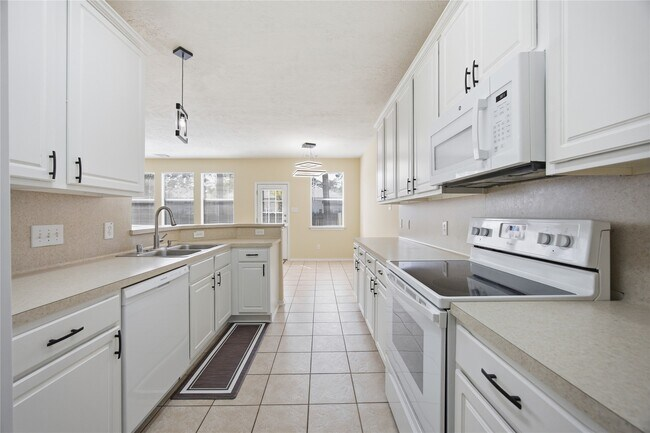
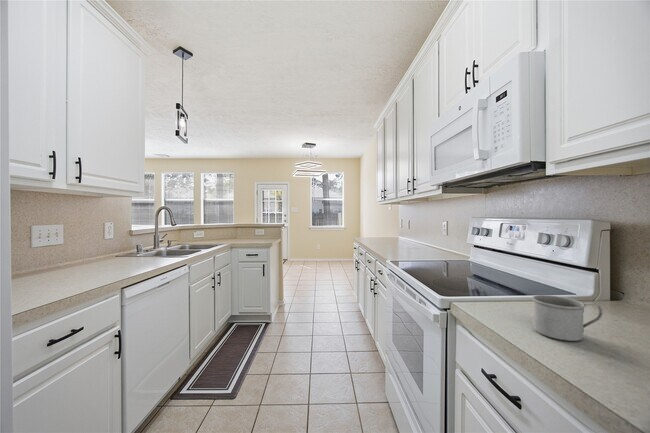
+ mug (561, 316)
